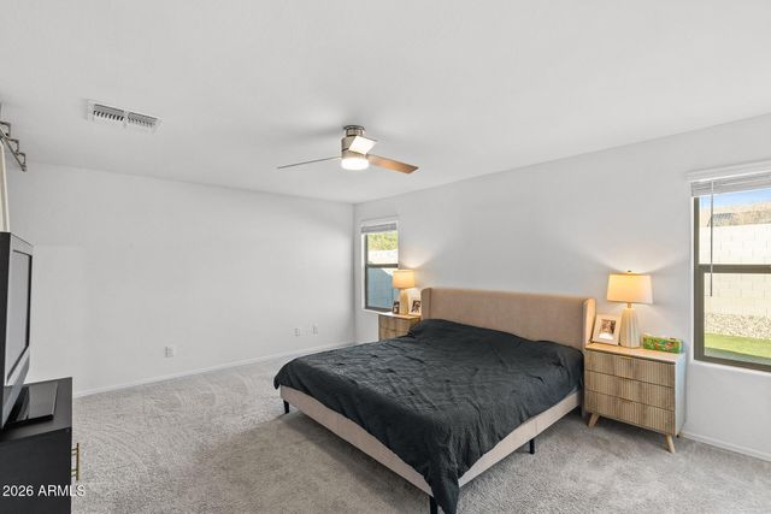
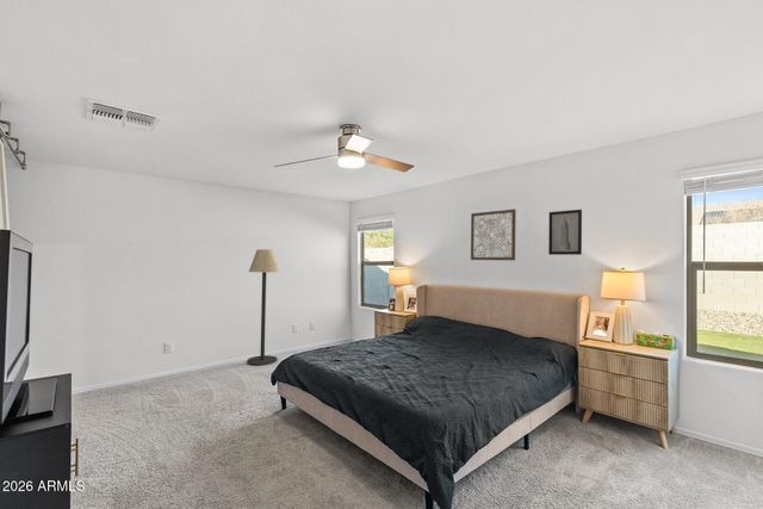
+ floor lamp (263, 305)
+ wall art (564, 232)
+ wall art (494, 234)
